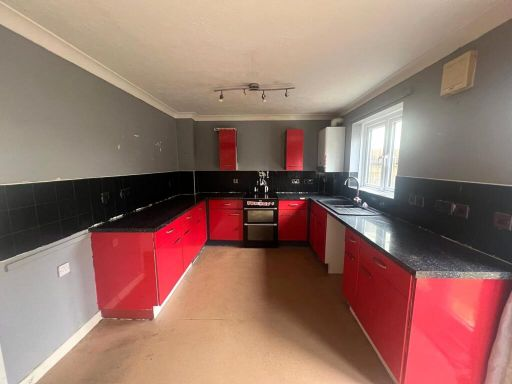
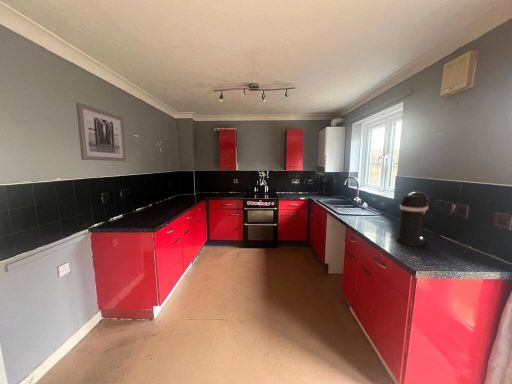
+ wall art (104, 136)
+ coffee maker (412, 217)
